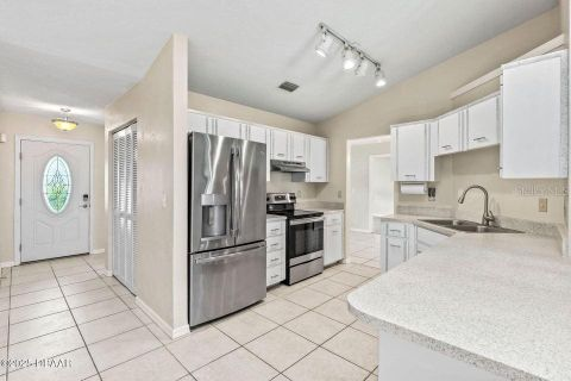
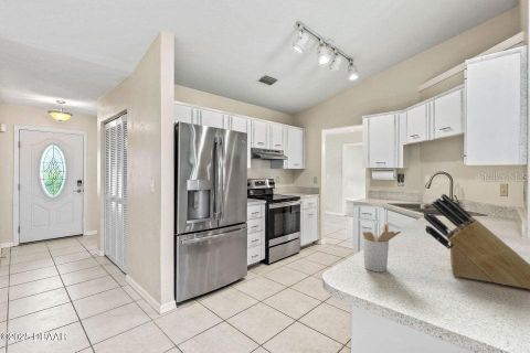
+ utensil holder (380, 247)
+ knife block (478, 235)
